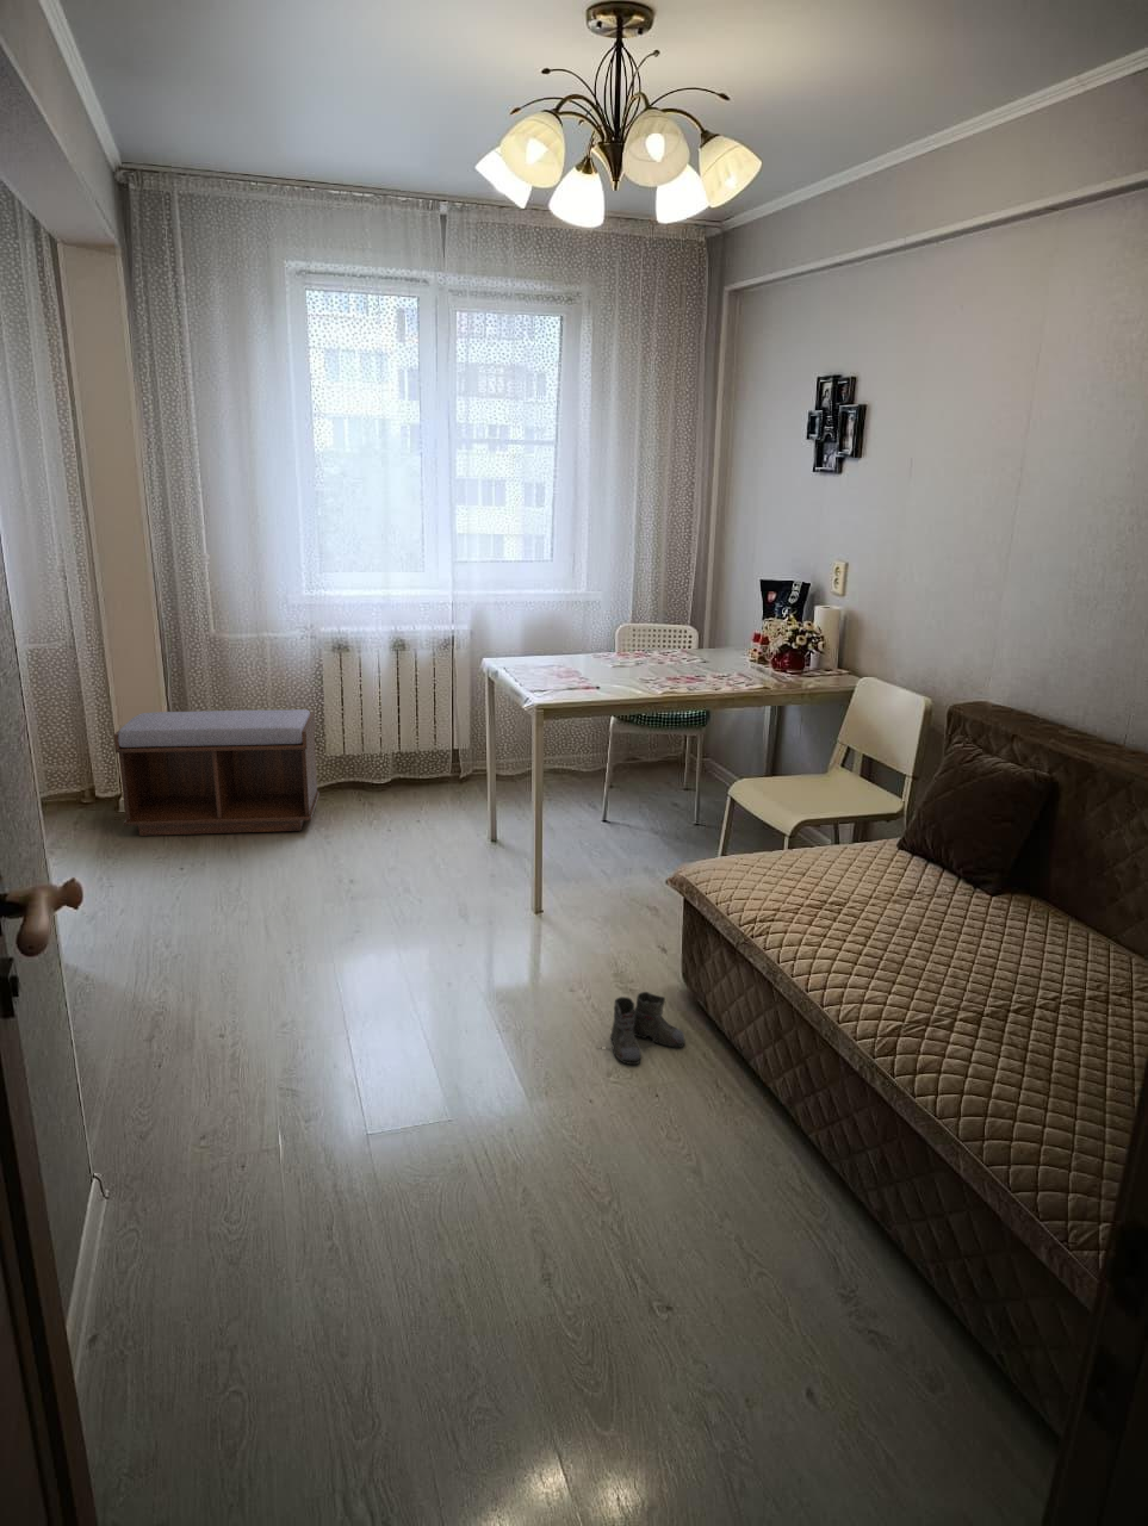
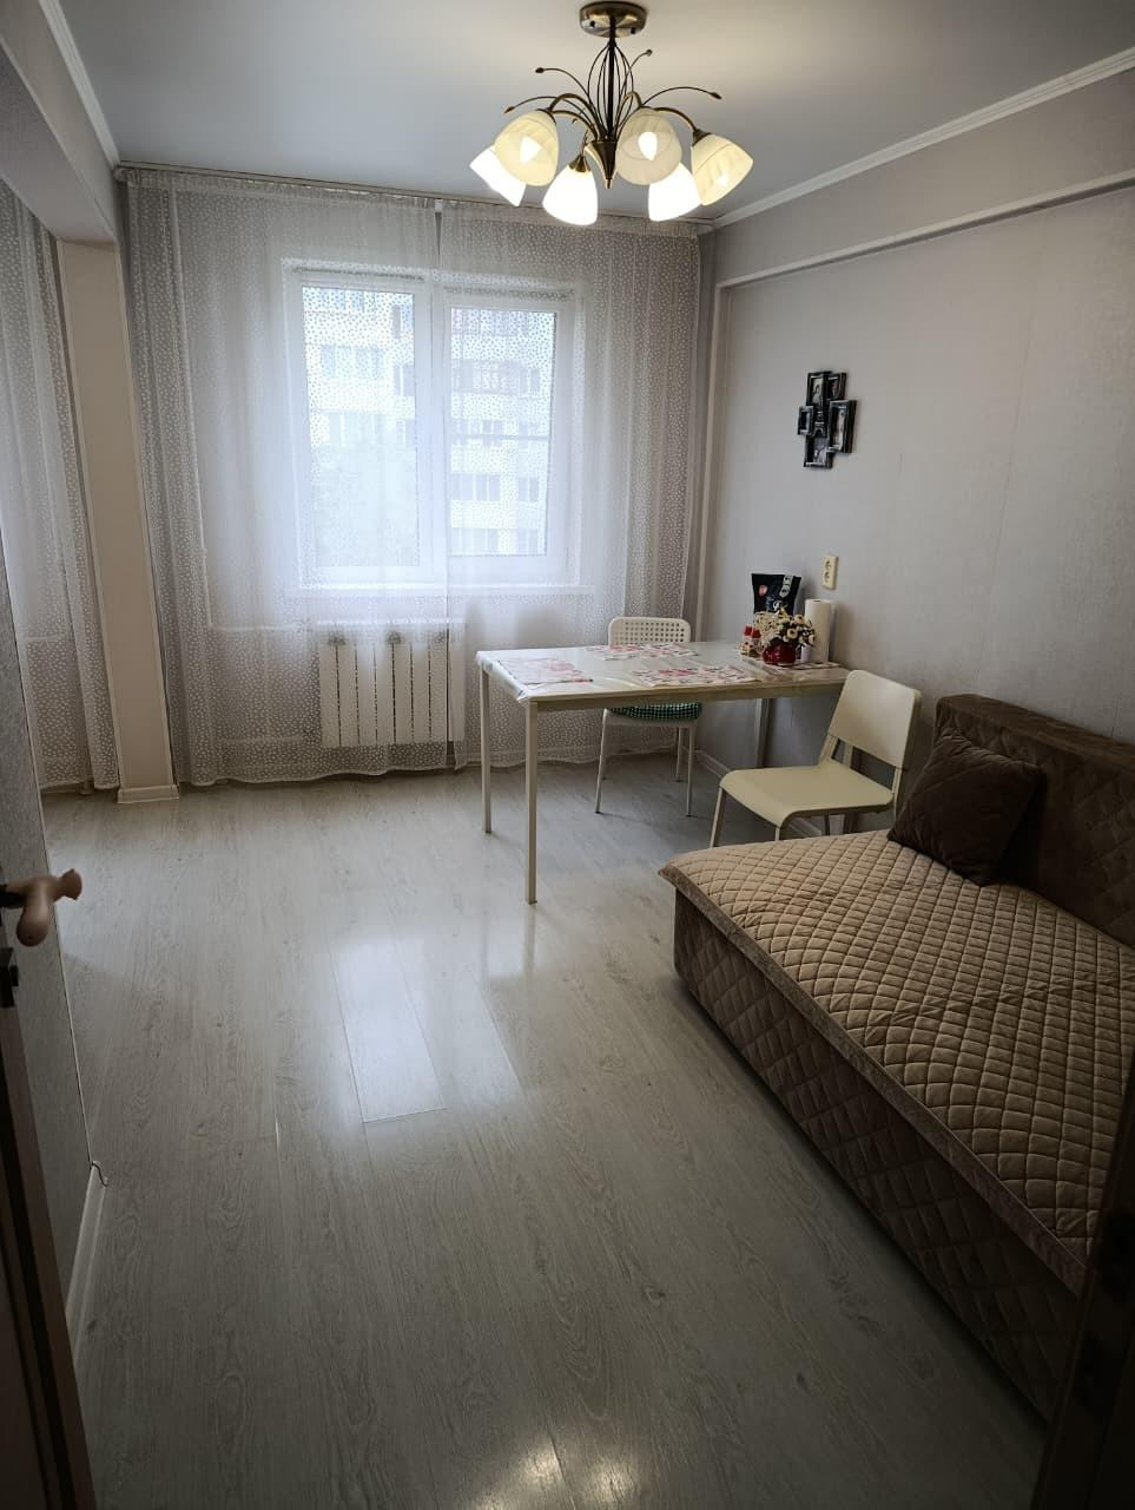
- boots (642, 1025)
- bench (223, 769)
